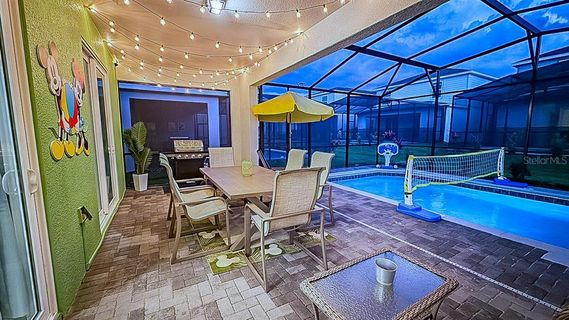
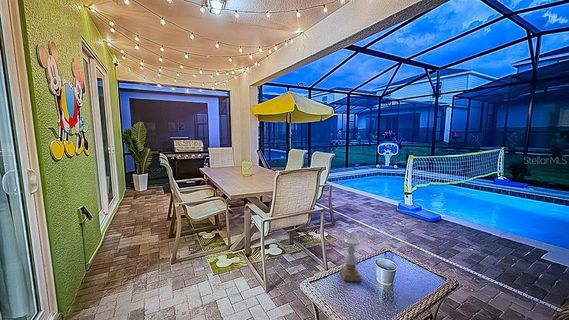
+ candle holder (351, 258)
